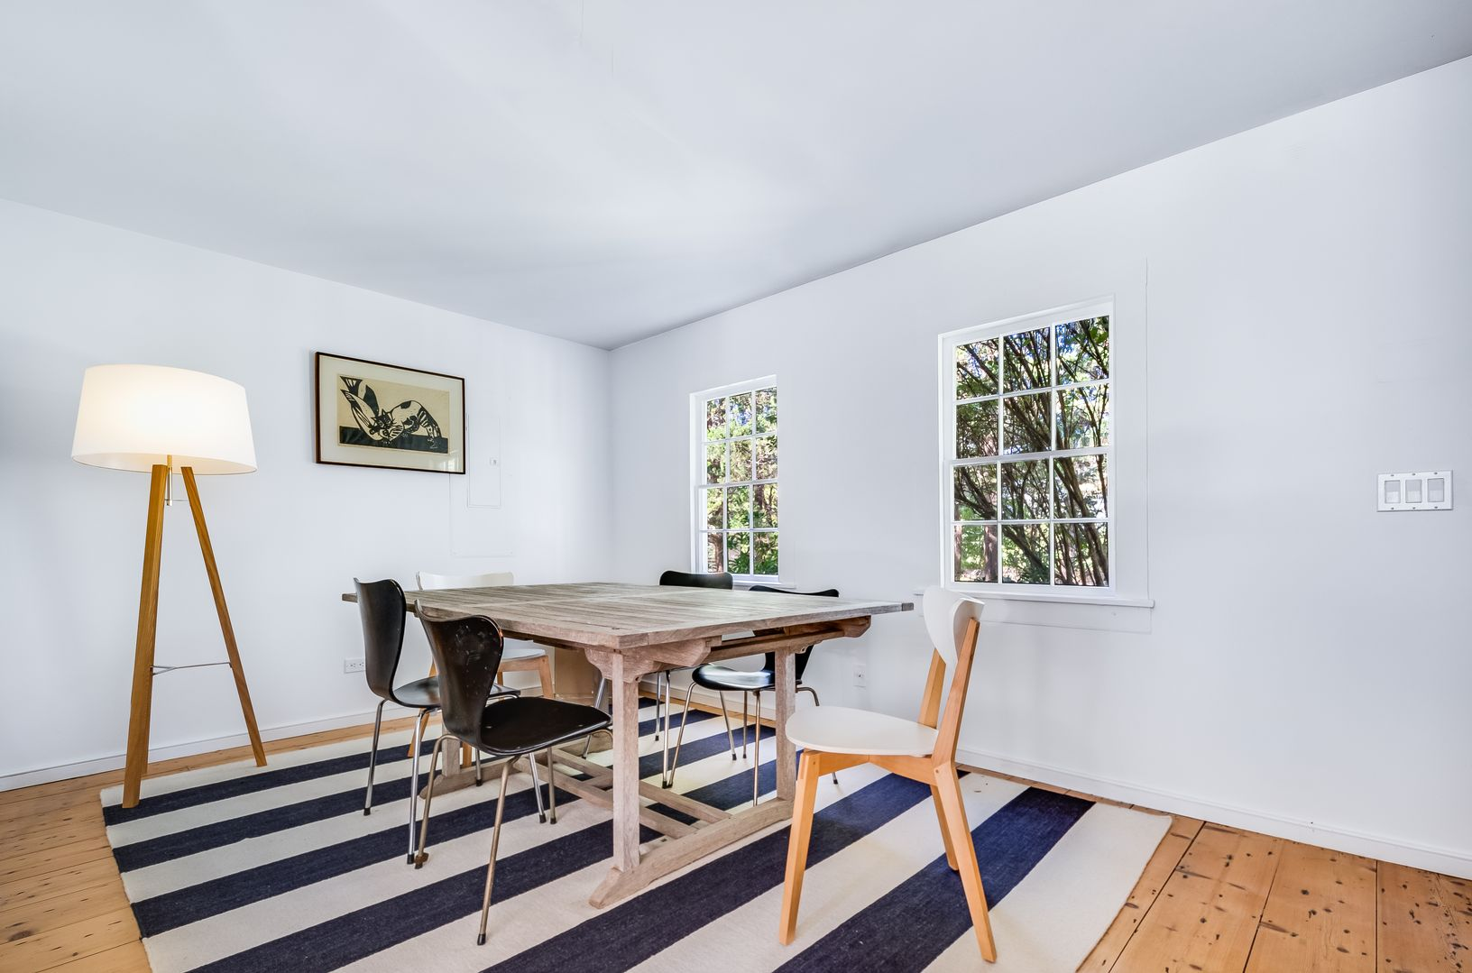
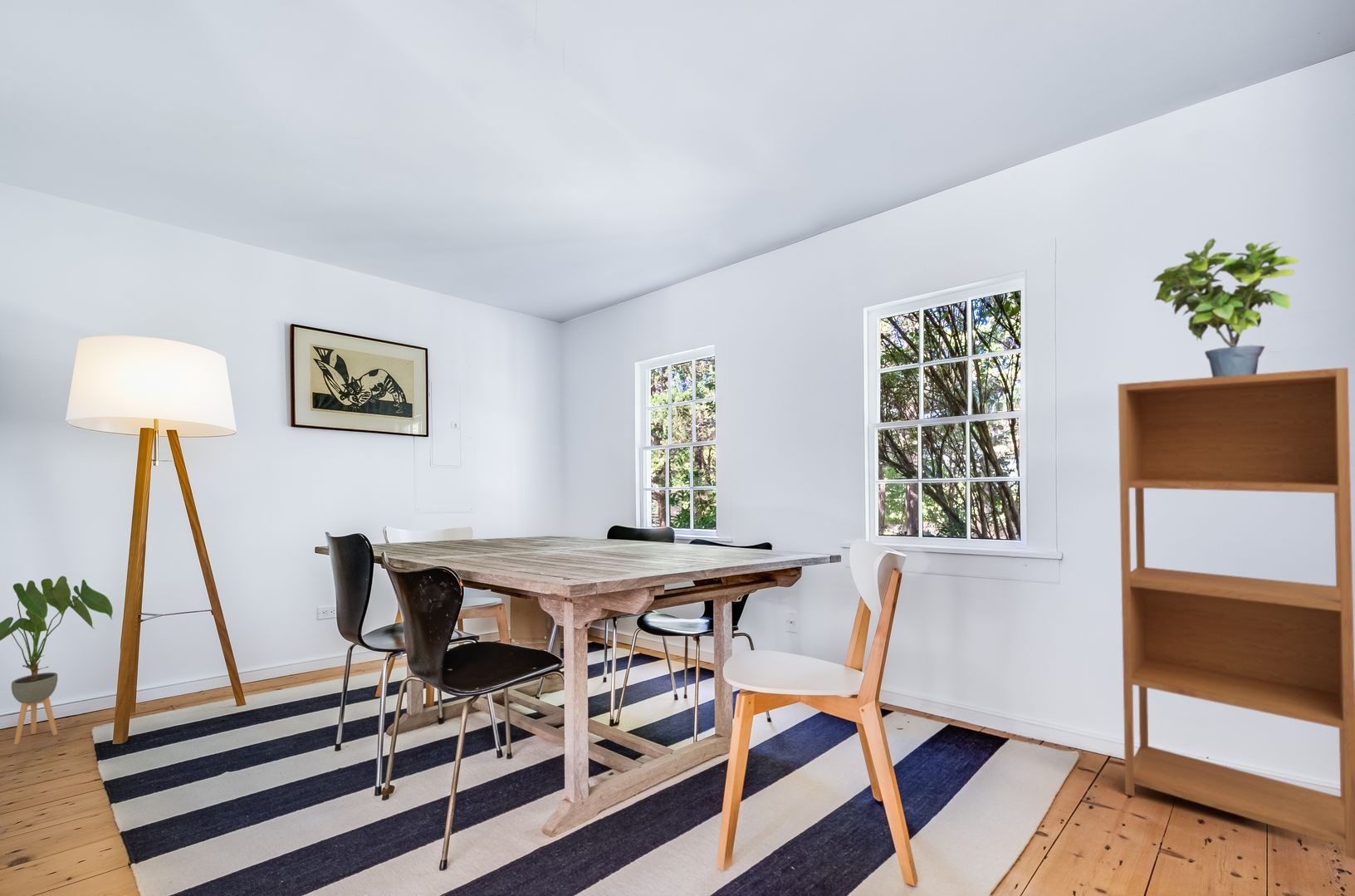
+ house plant (43, 655)
+ bookcase (1230, 592)
+ potted plant (1220, 309)
